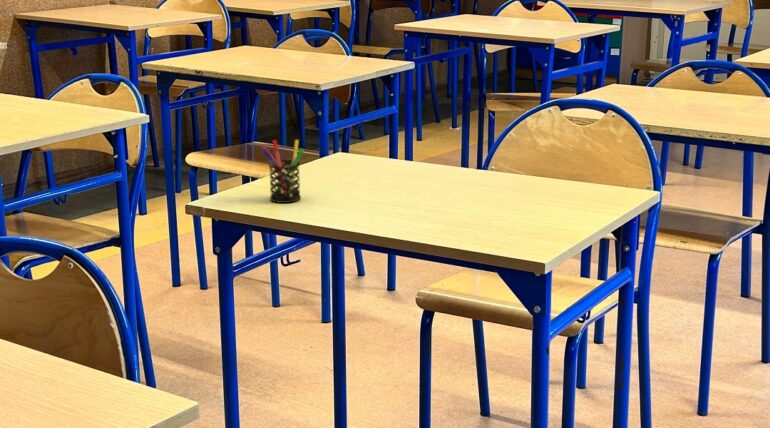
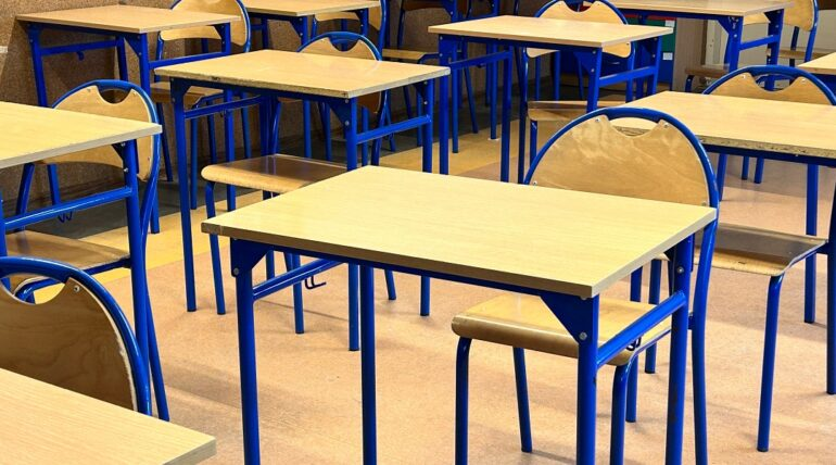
- pen holder (286, 169)
